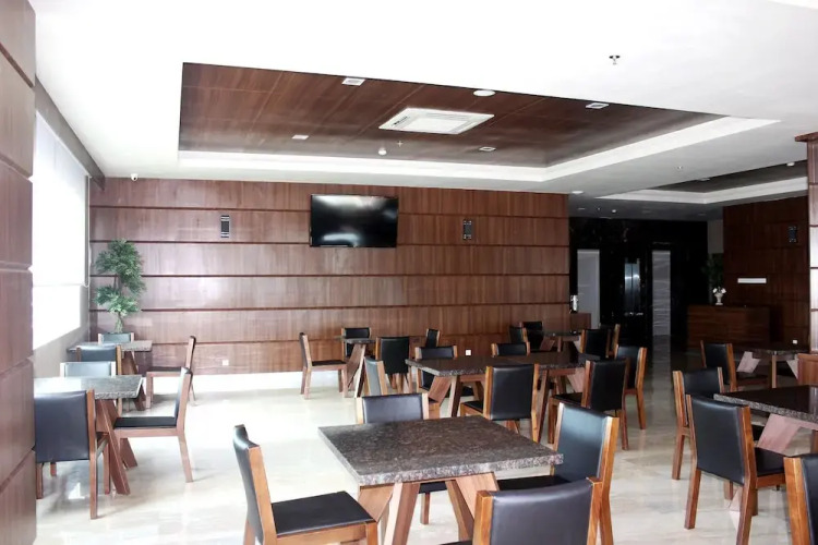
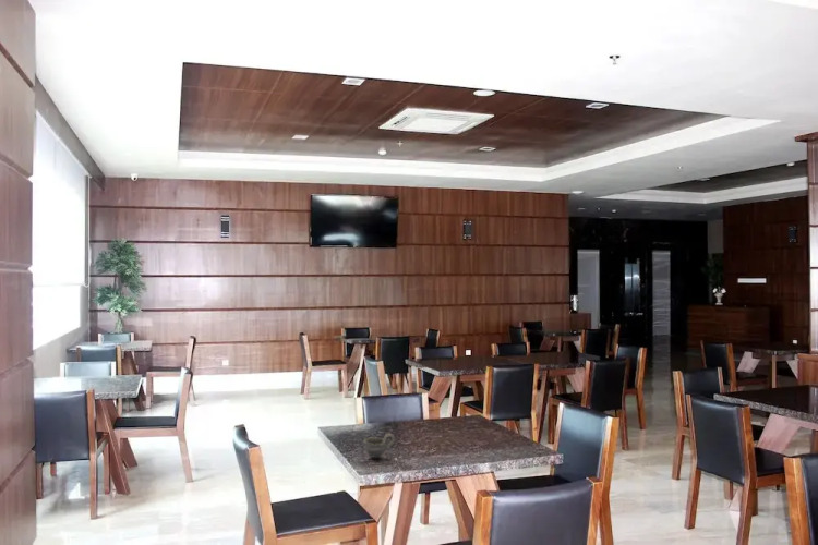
+ cup (377, 445)
